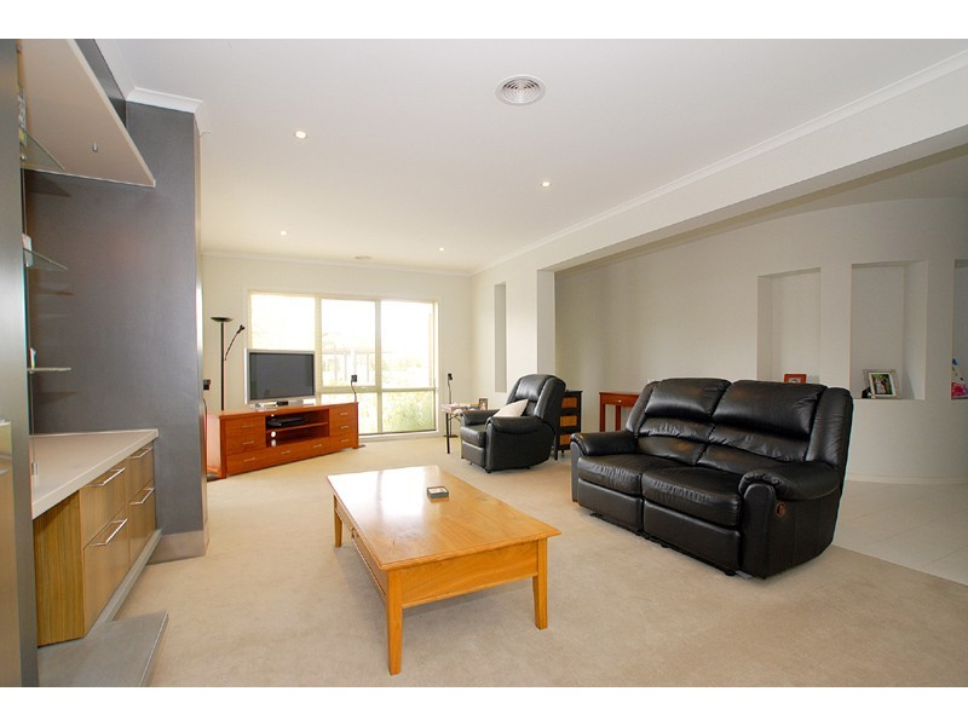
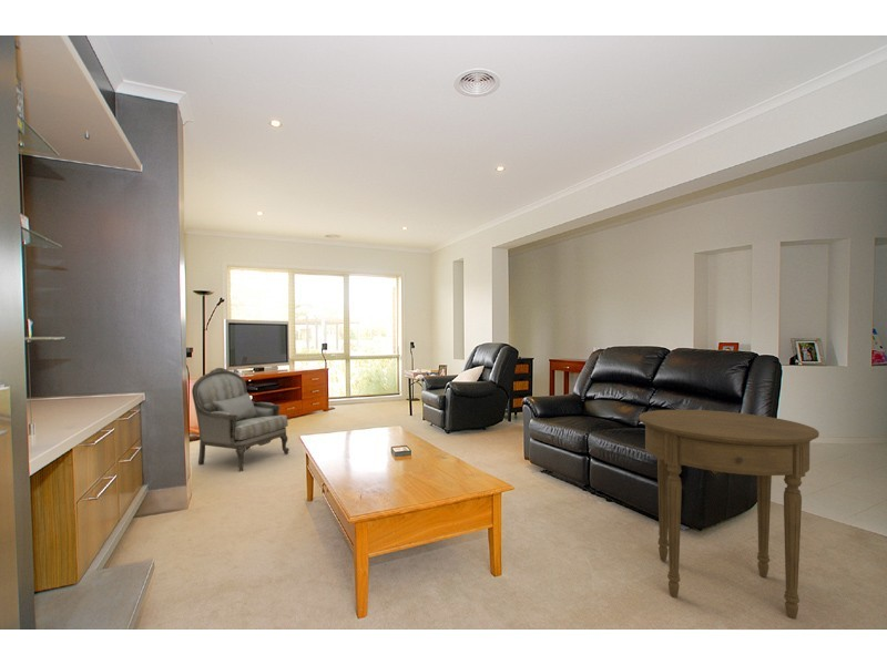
+ armchair (241, 413)
+ side table (728, 472)
